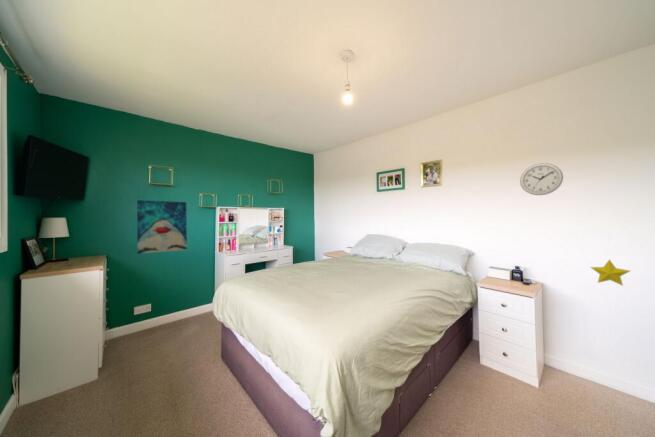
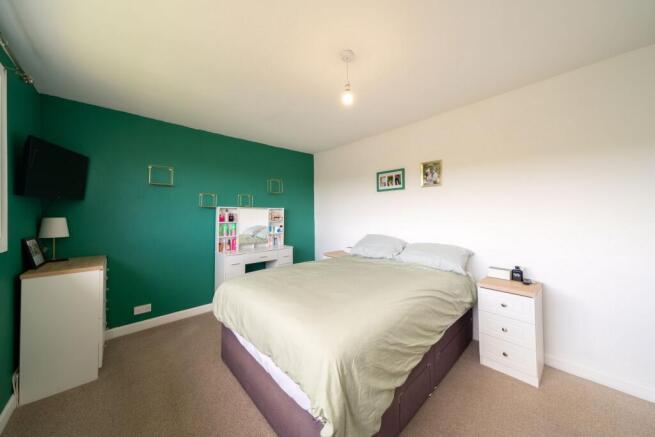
- wall clock (540, 179)
- wall art (163, 226)
- decorative star (609, 271)
